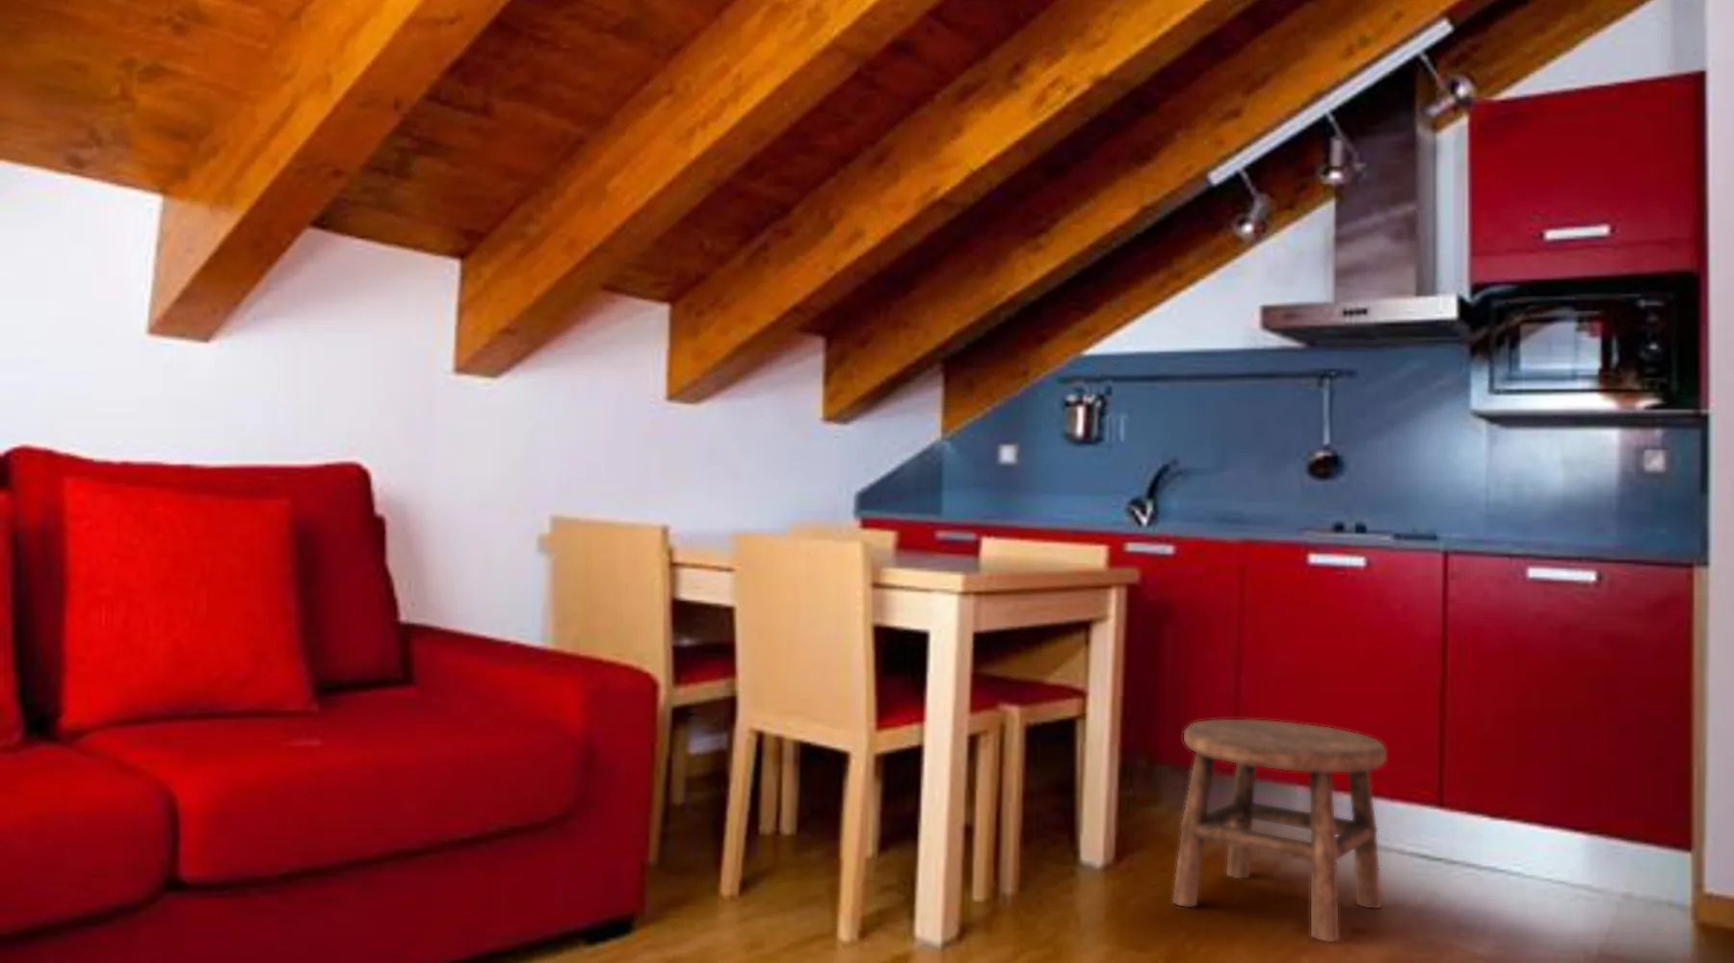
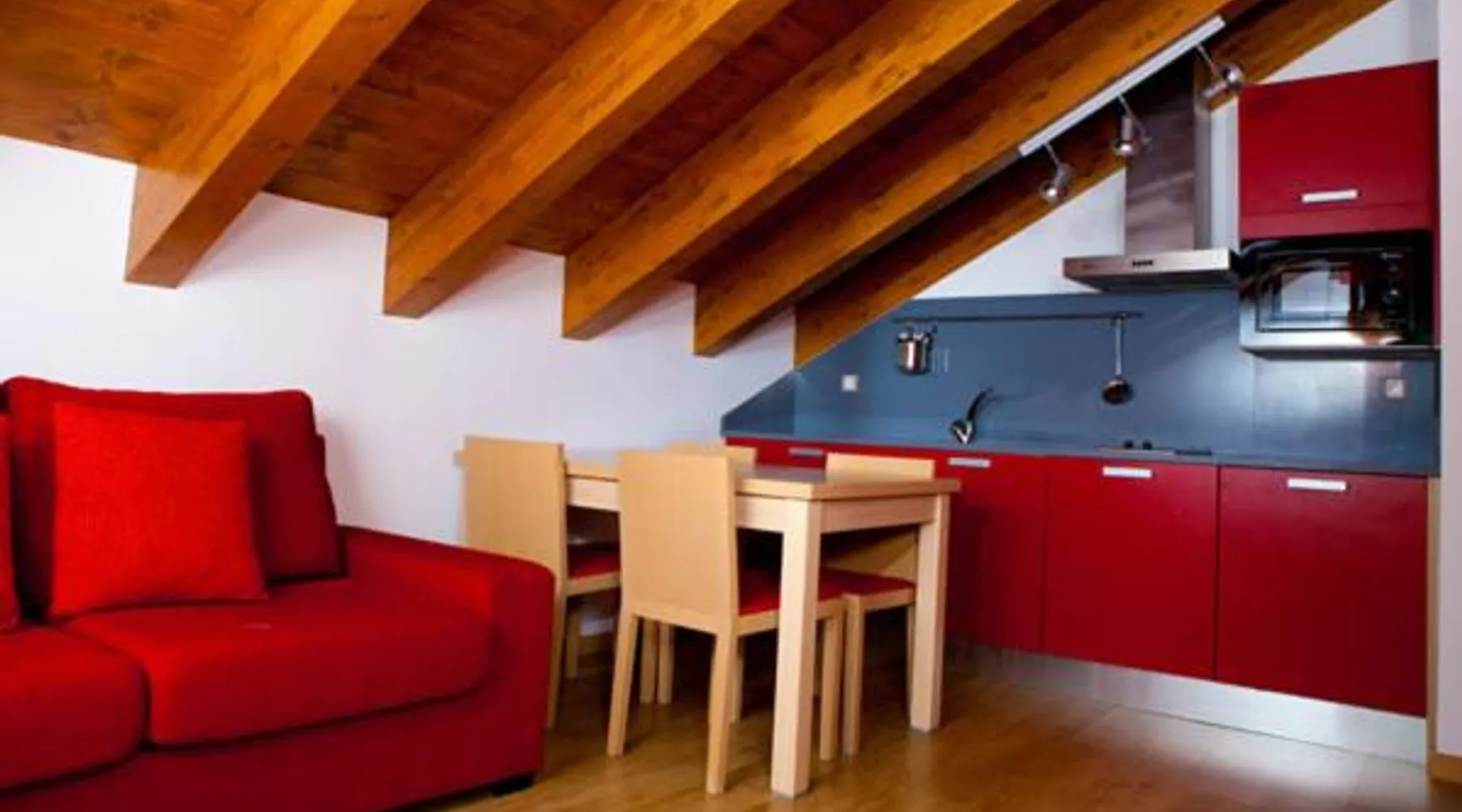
- stool (1280, 818)
